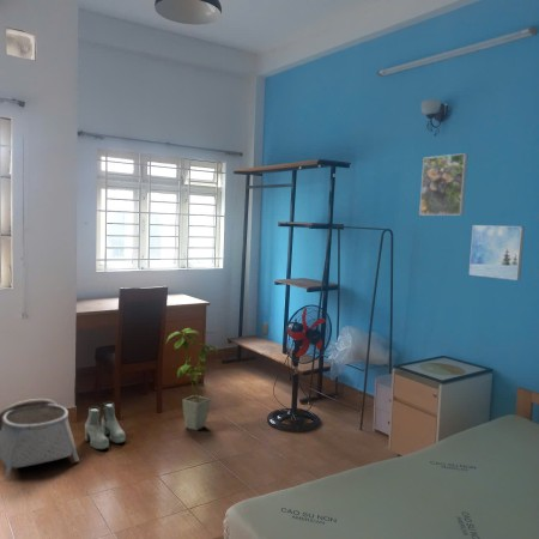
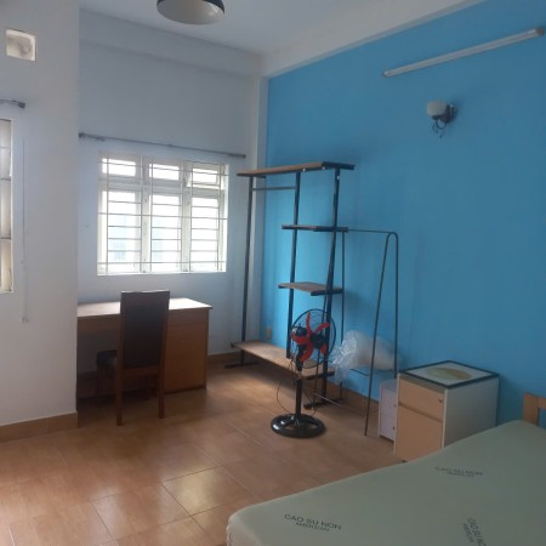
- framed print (442, 184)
- basket (32, 426)
- boots (104, 424)
- house plant (190, 380)
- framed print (495, 252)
